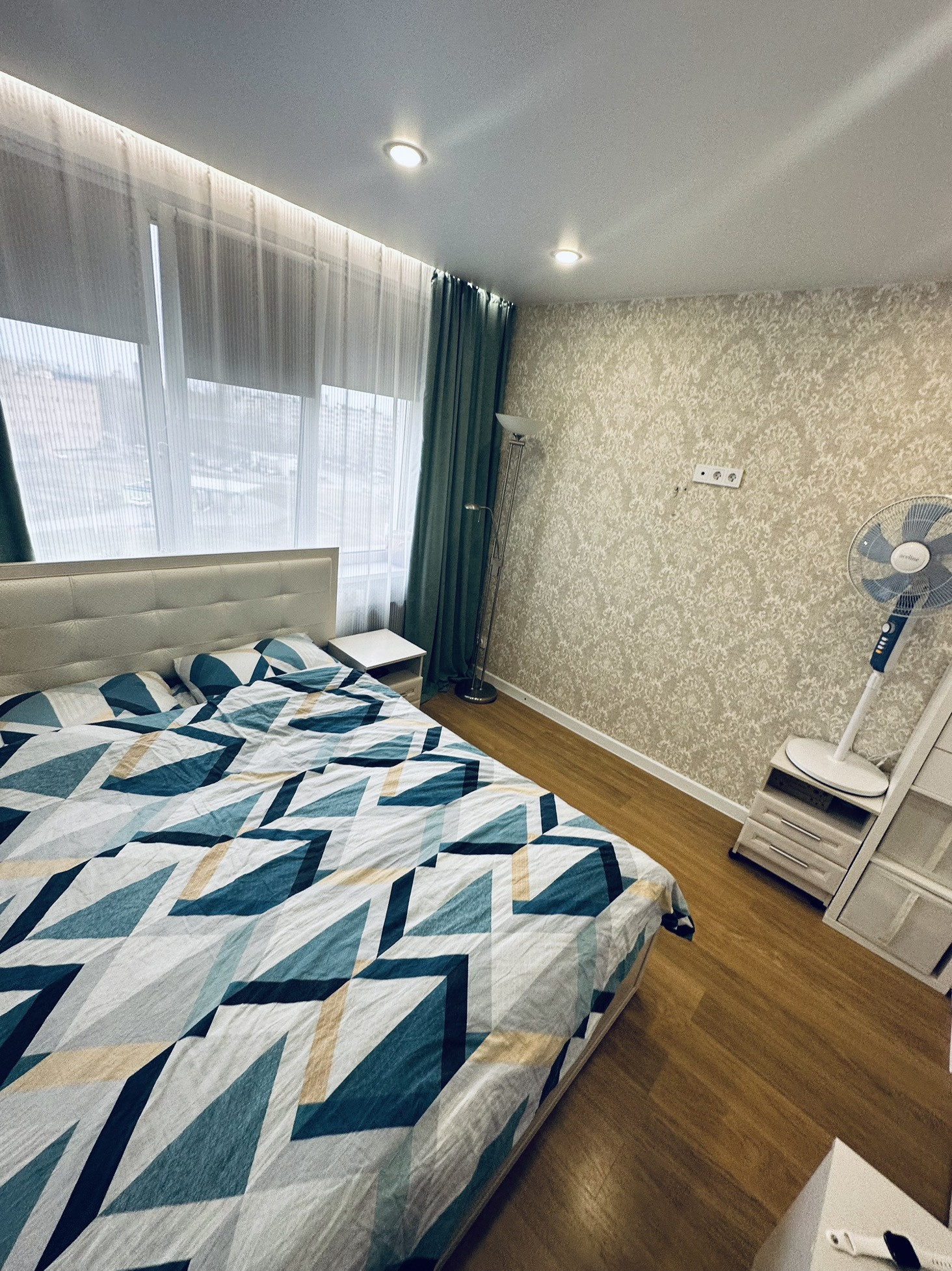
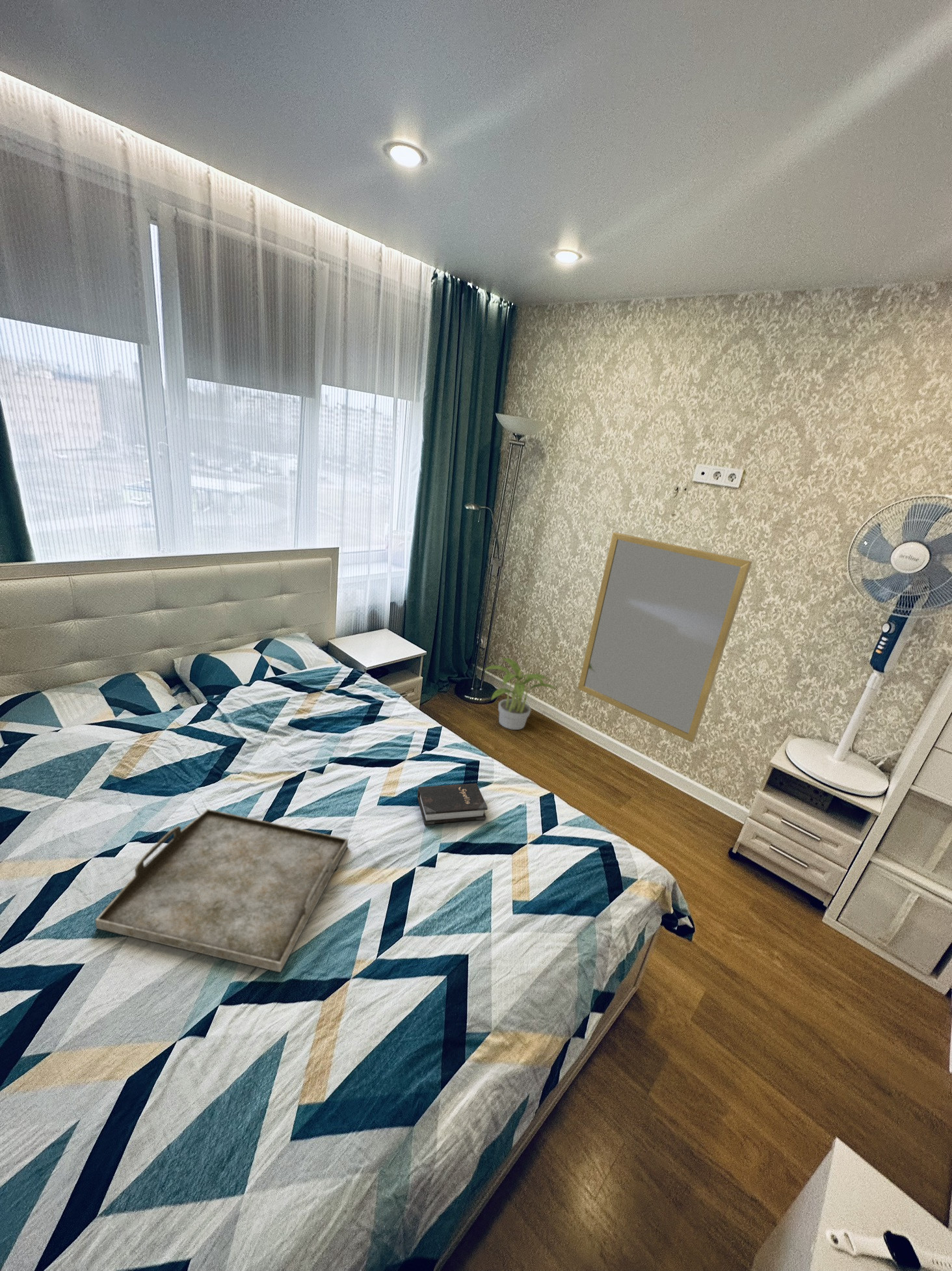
+ serving tray (238, 870)
+ home mirror (653, 634)
+ hardback book (451, 802)
+ potted plant (518, 696)
